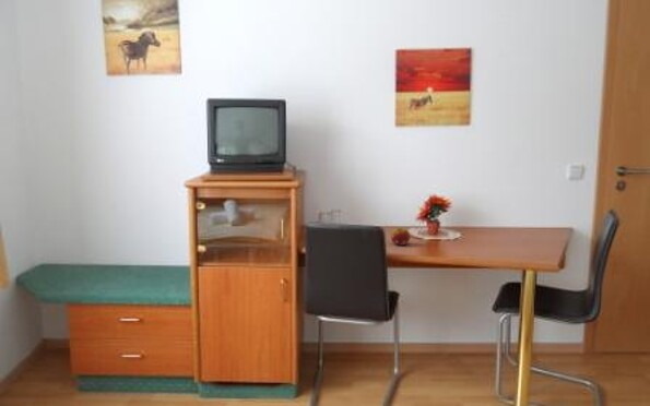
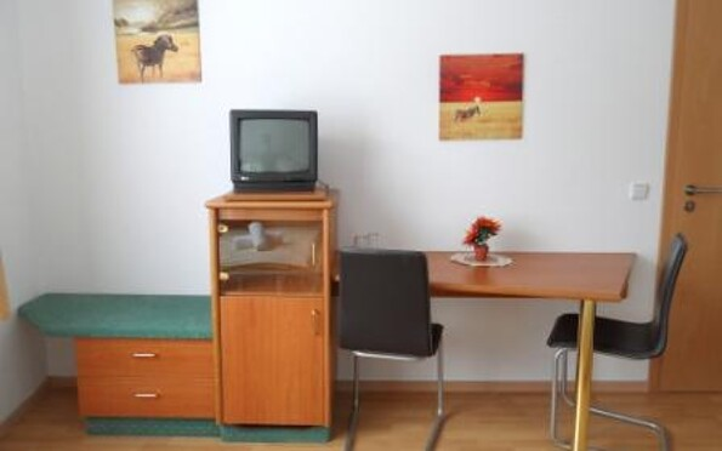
- fruit (400, 236)
